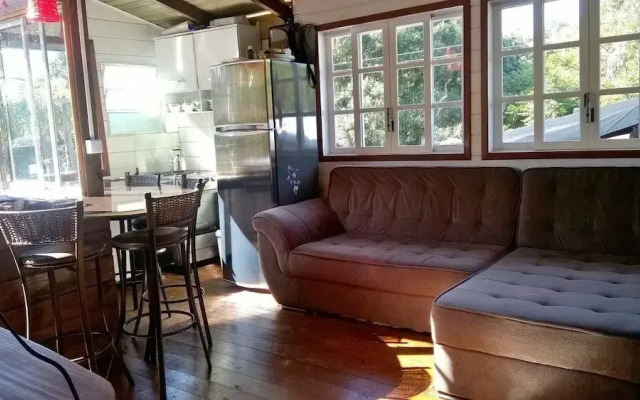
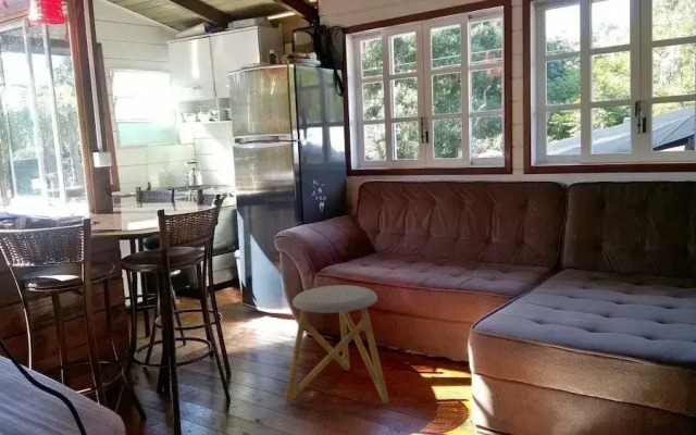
+ stool (344, 344)
